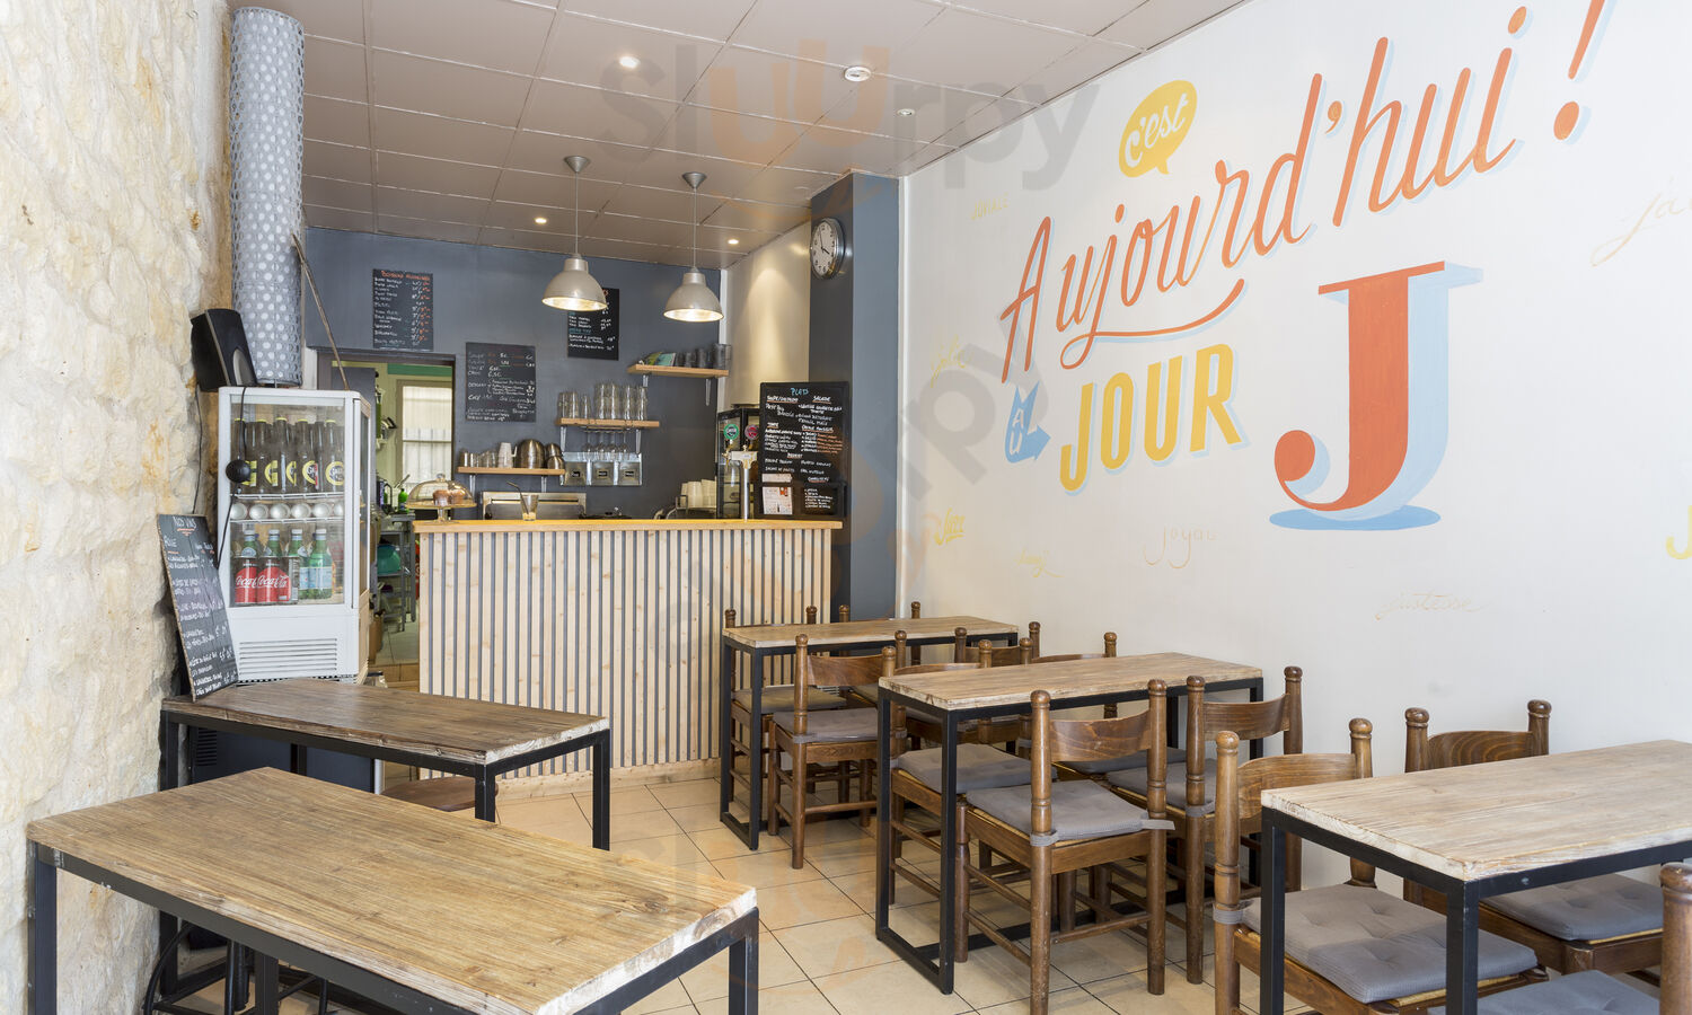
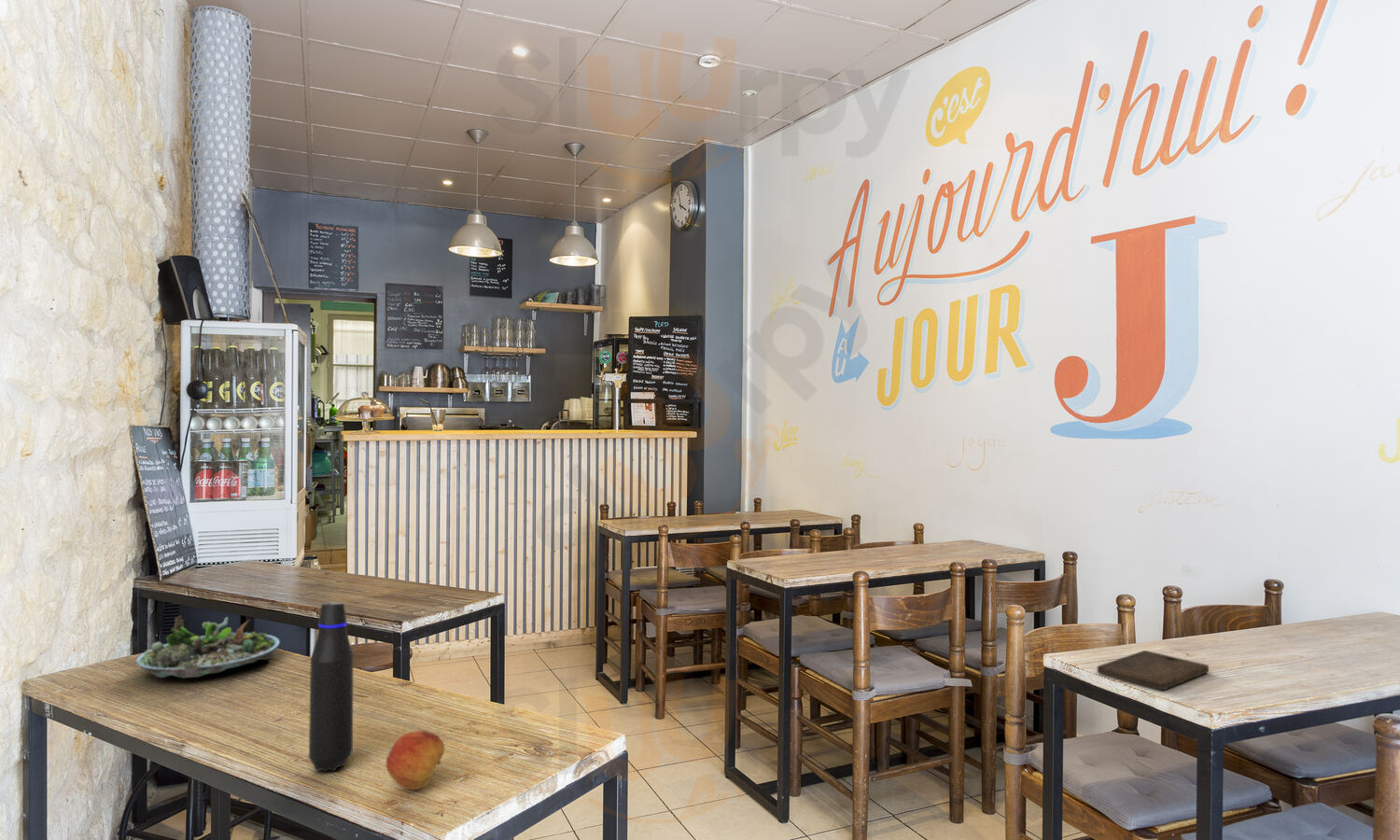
+ cutting board (1153, 668)
+ fruit (414, 760)
+ succulent planter (210, 639)
+ water bottle (331, 685)
